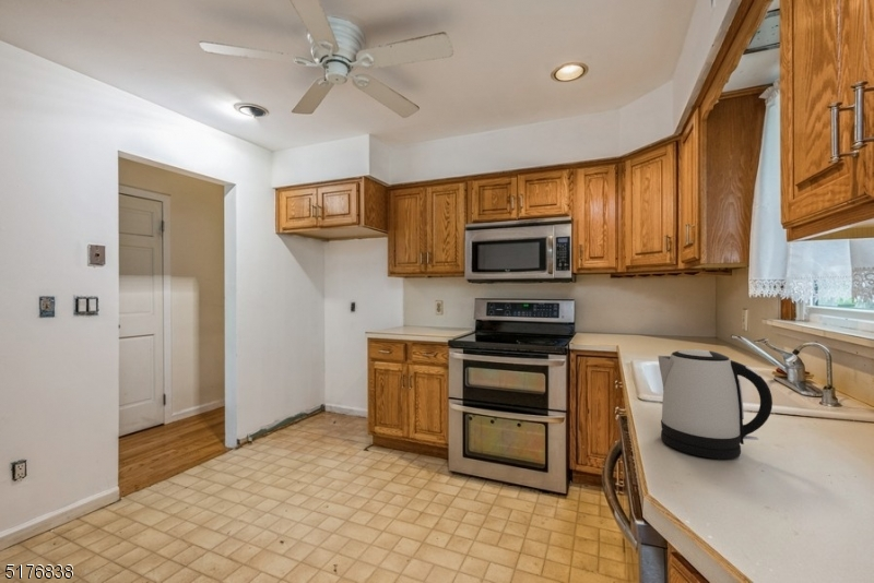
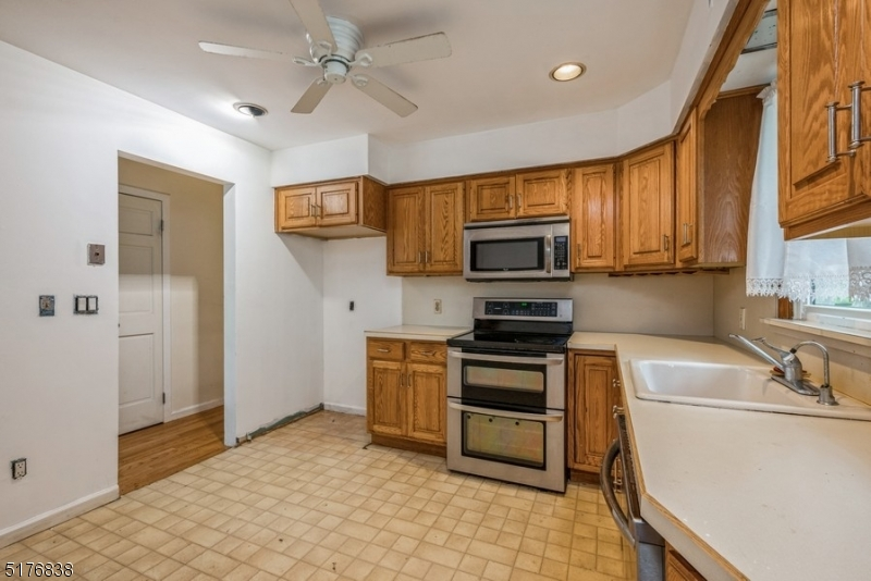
- kettle (710, 398)
